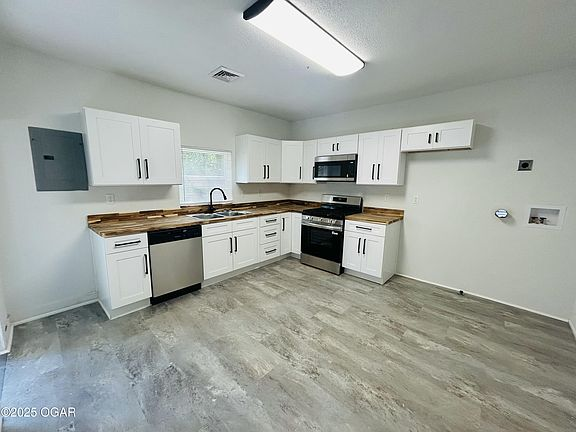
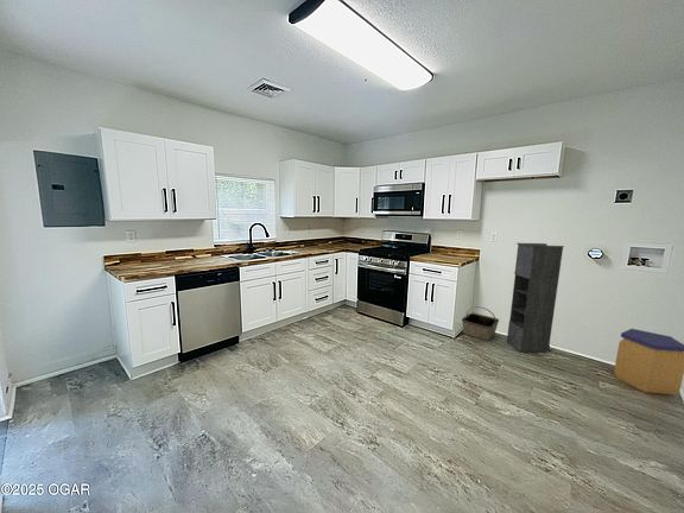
+ trash can (647, 361)
+ basket (480, 321)
+ storage cabinet (532, 297)
